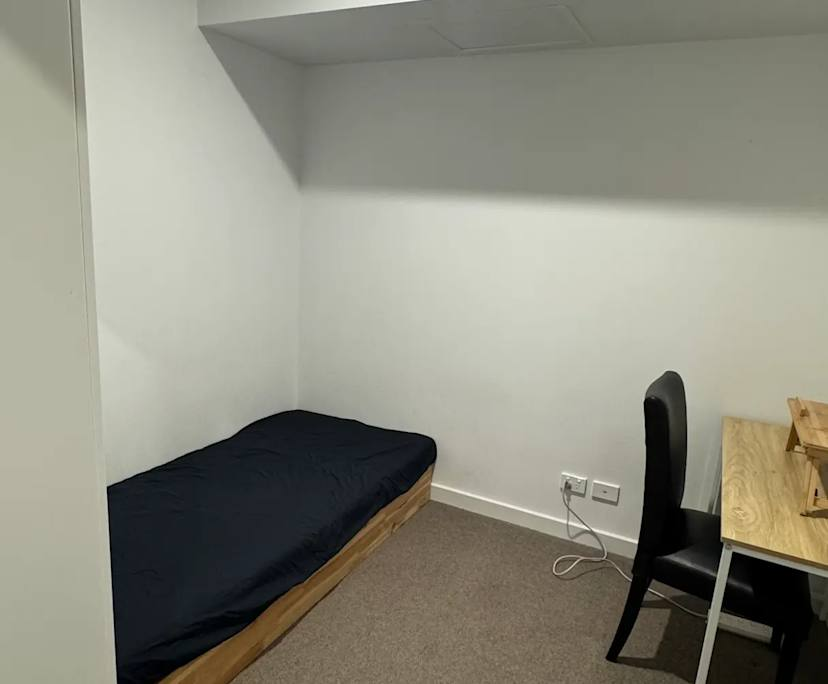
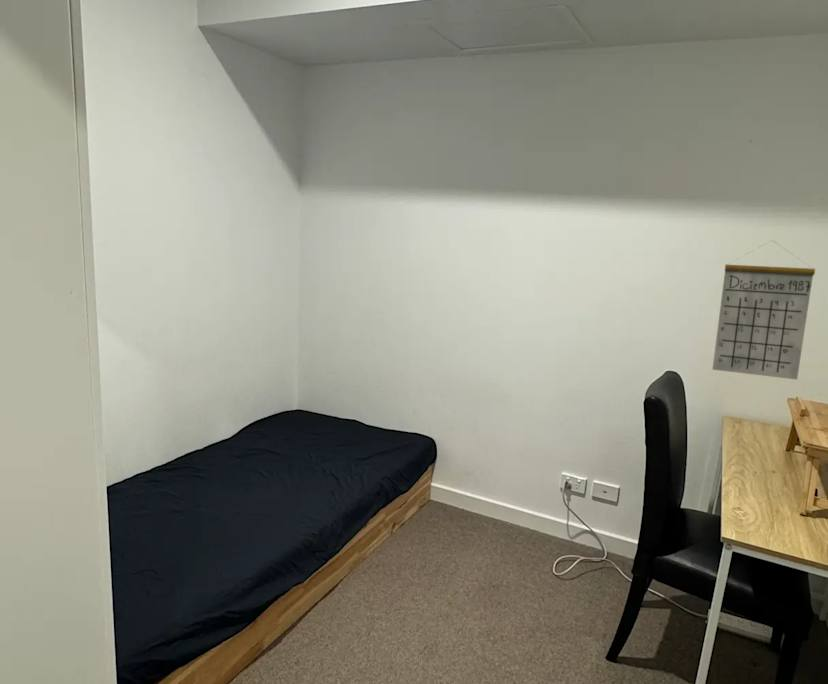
+ calendar (763, 308)
